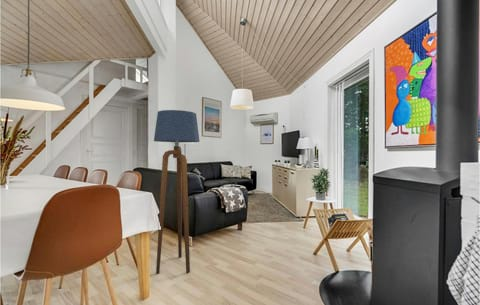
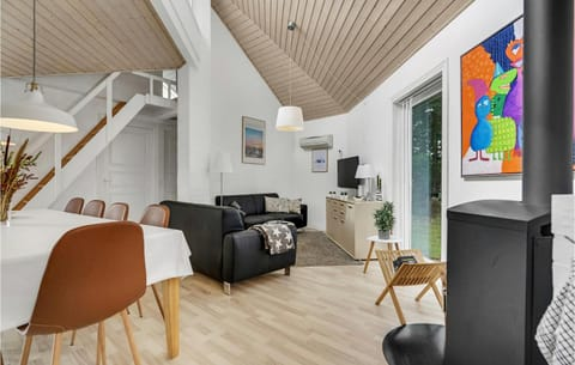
- floor lamp (177, 189)
